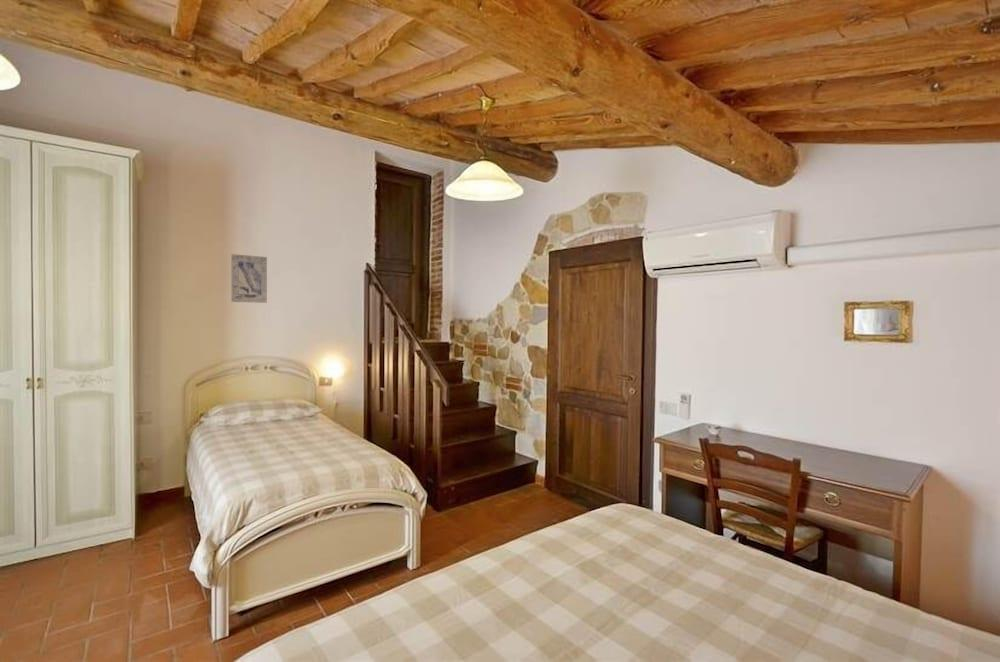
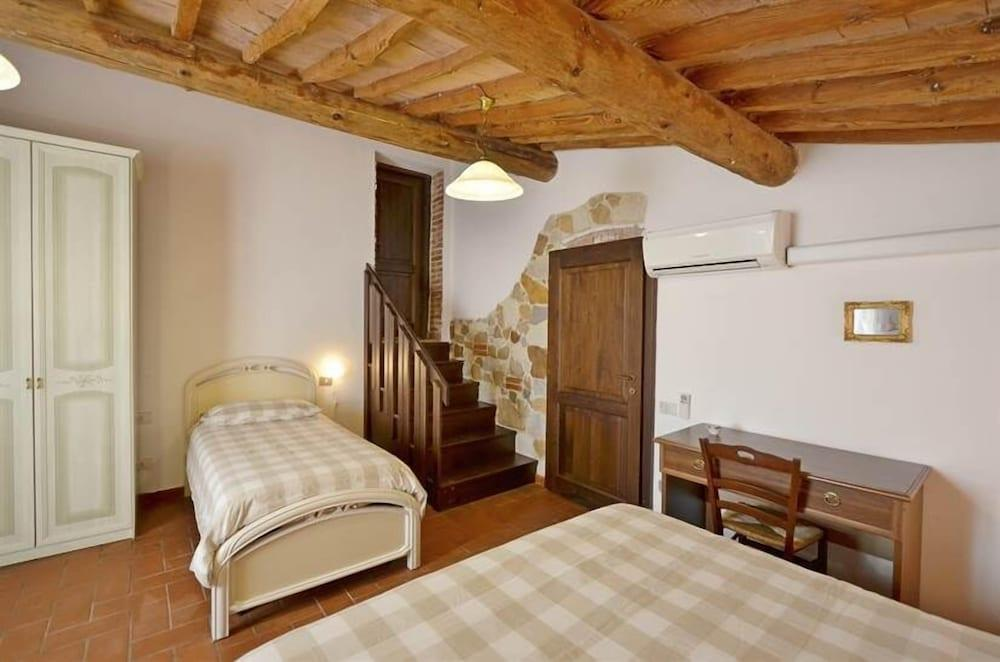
- wall art (249, 279)
